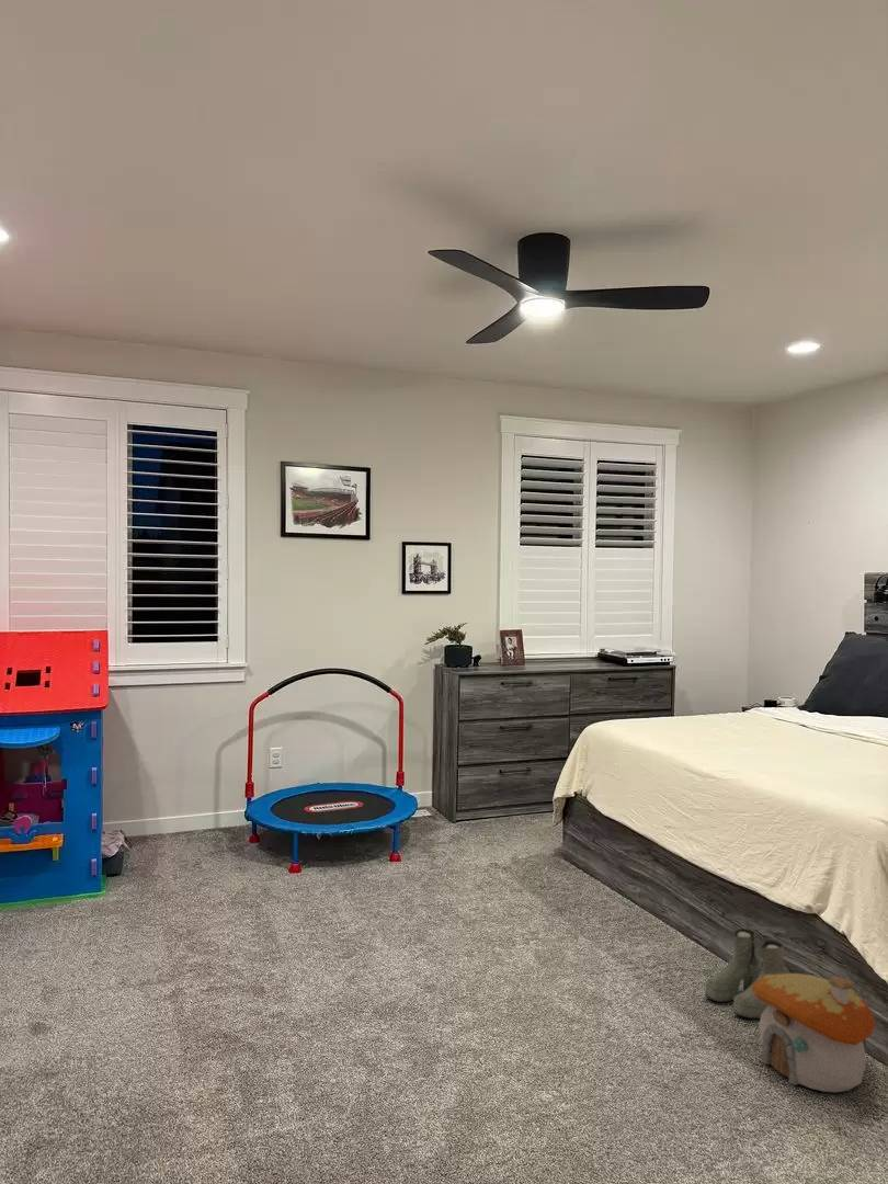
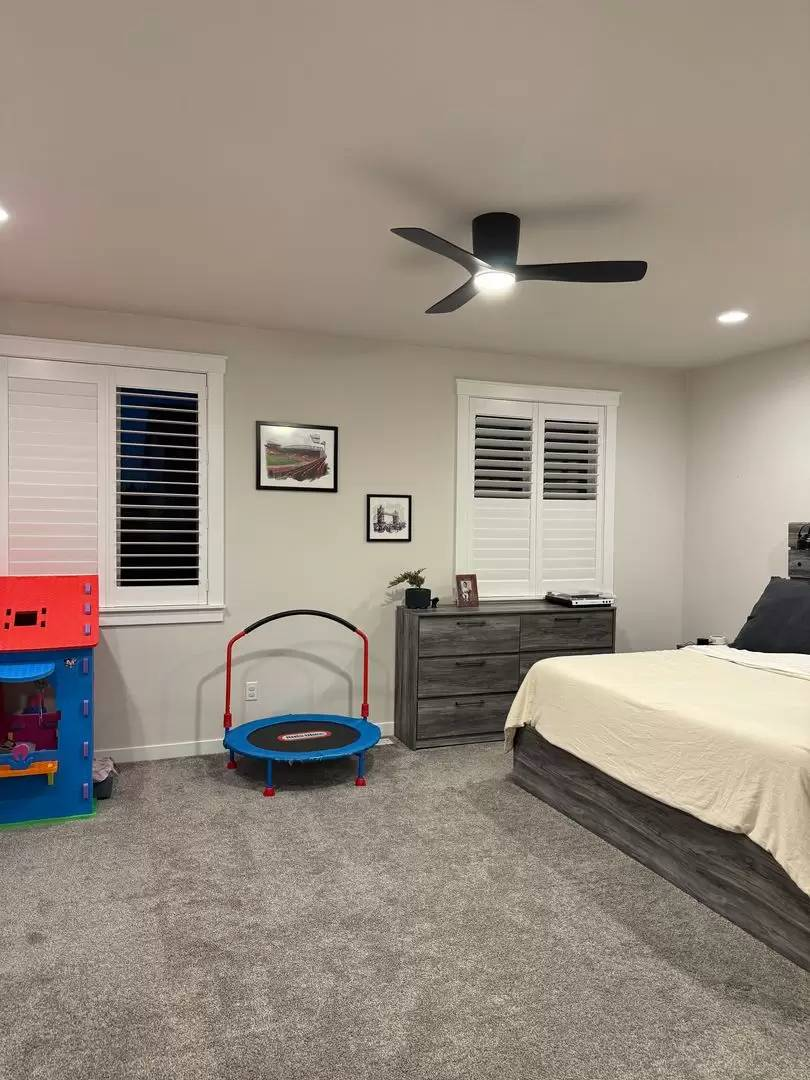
- toy house (813, 1016)
- boots (749, 970)
